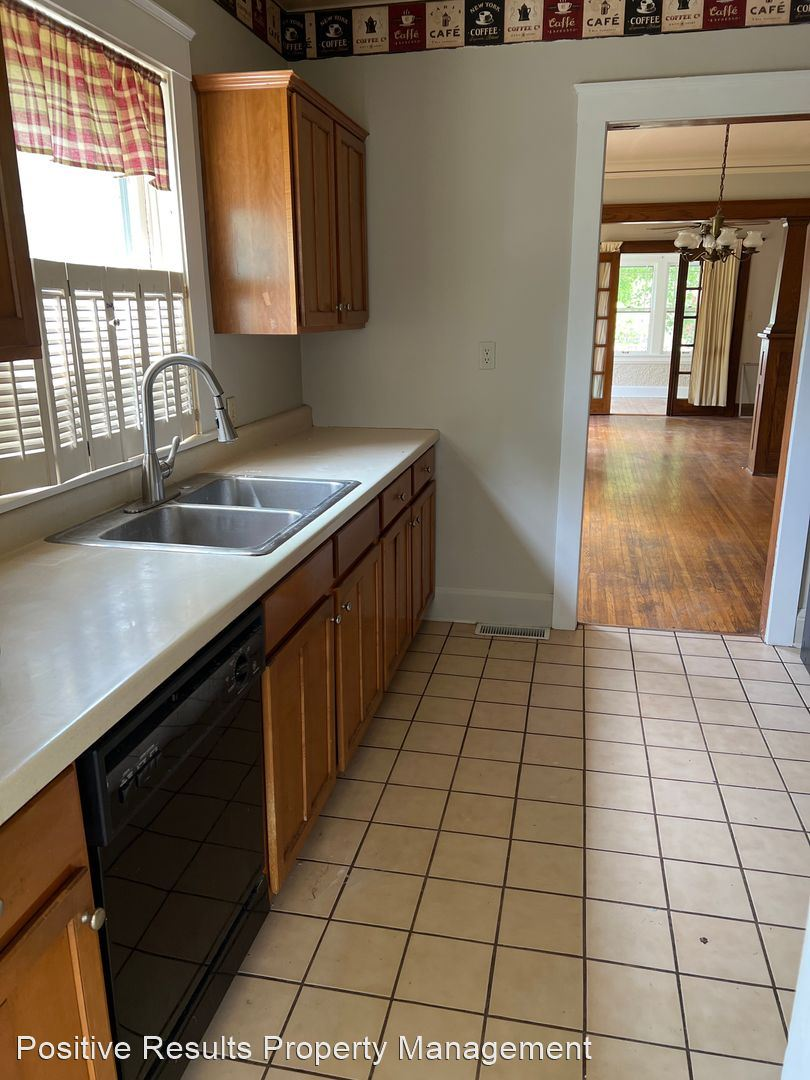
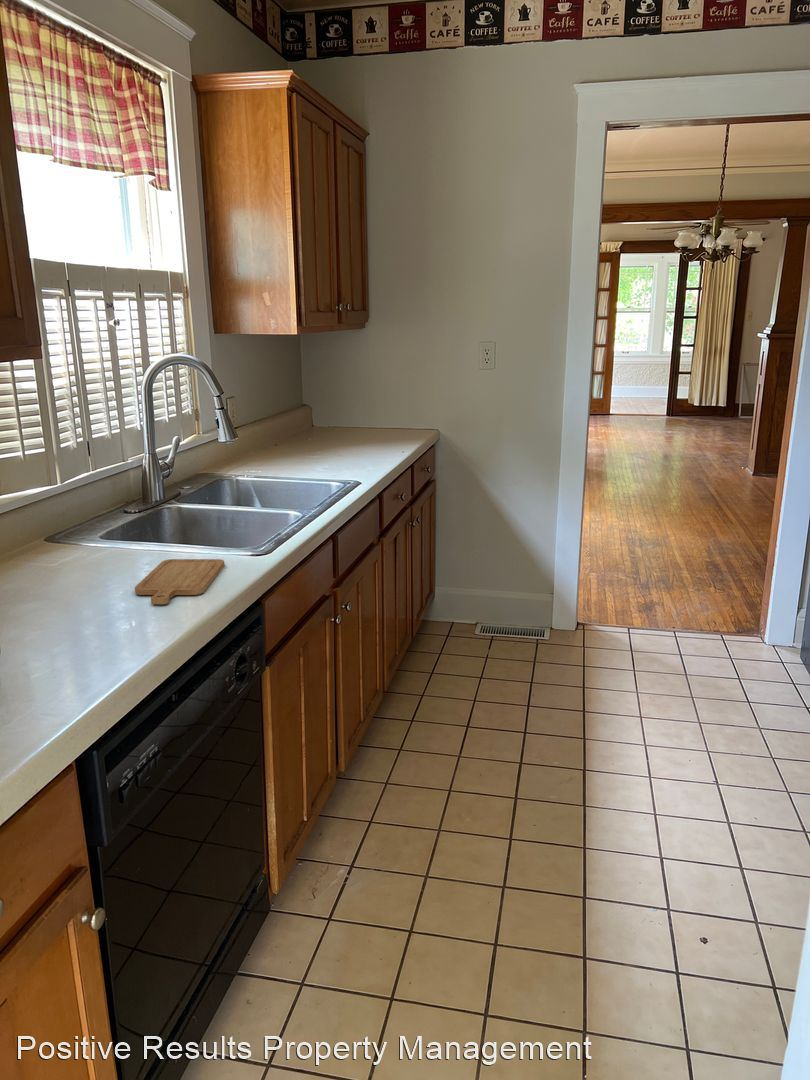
+ chopping board (178, 580)
